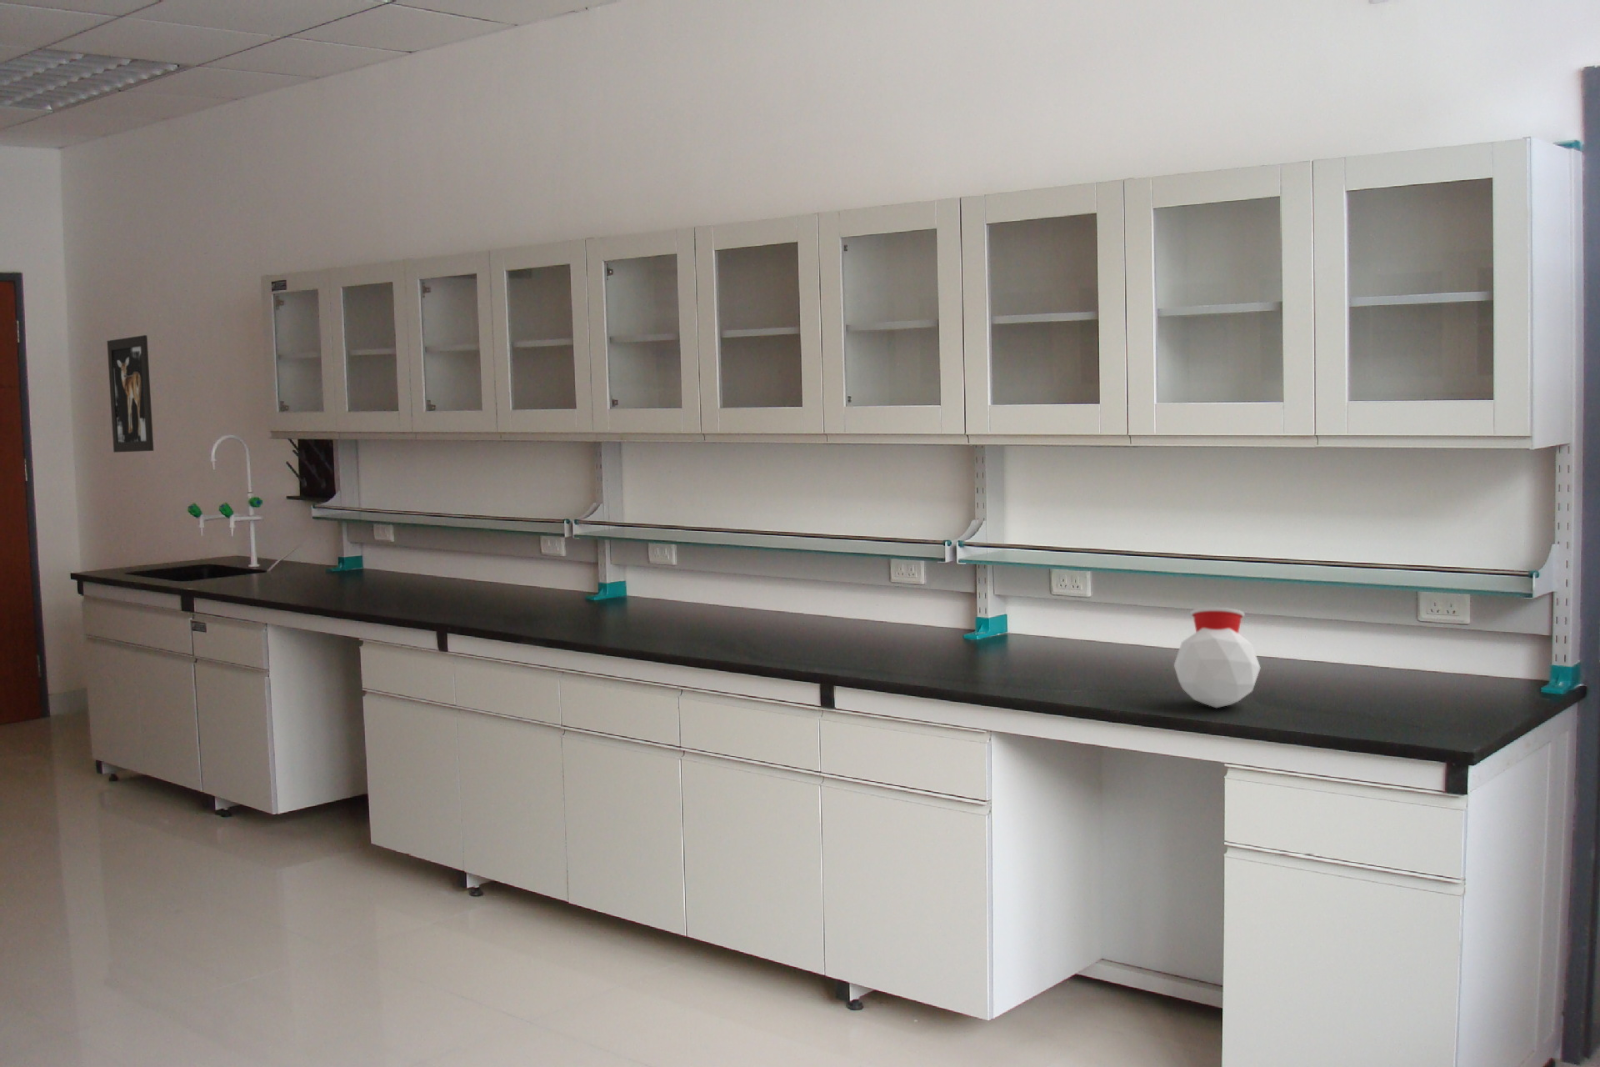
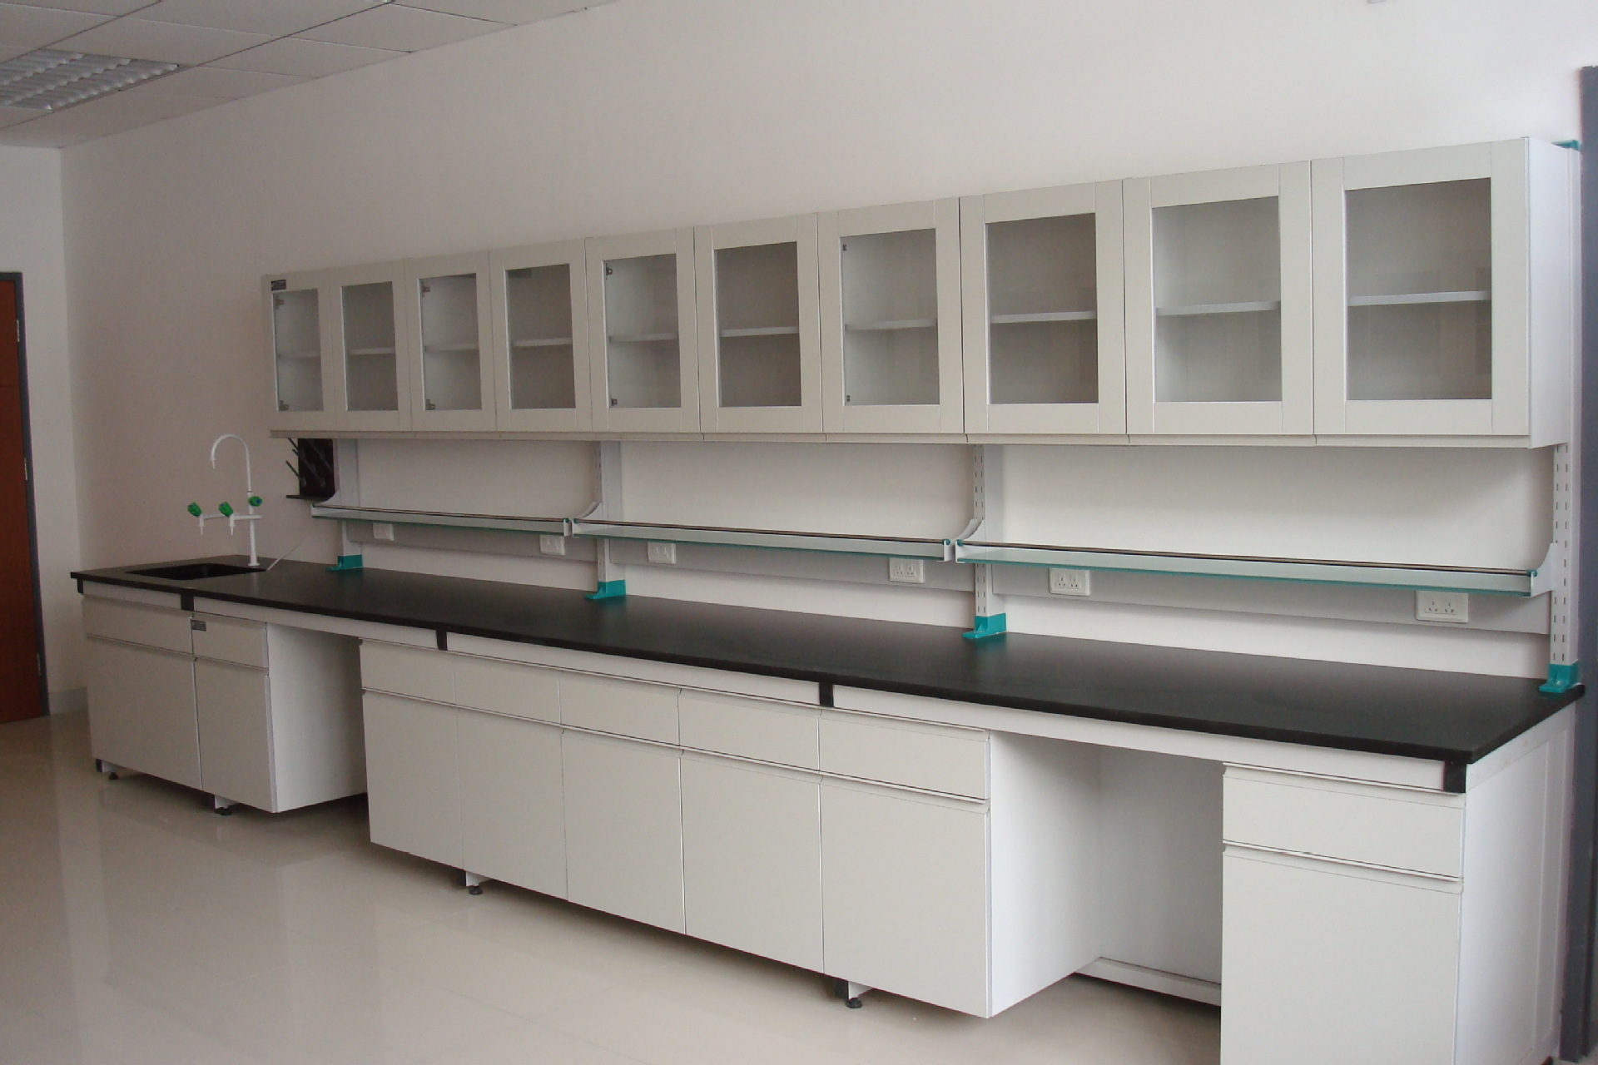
- jar (1217, 656)
- wall art (129, 394)
